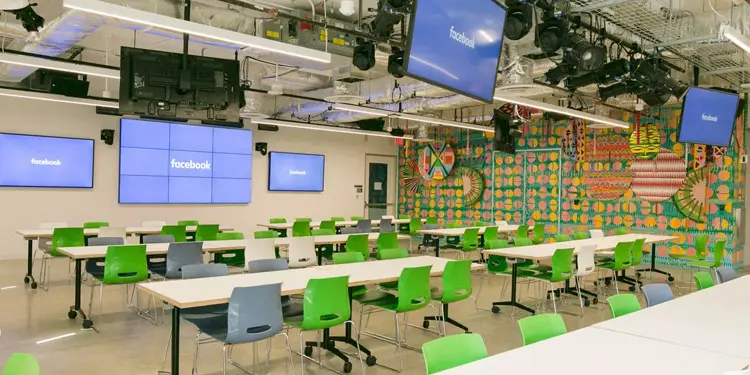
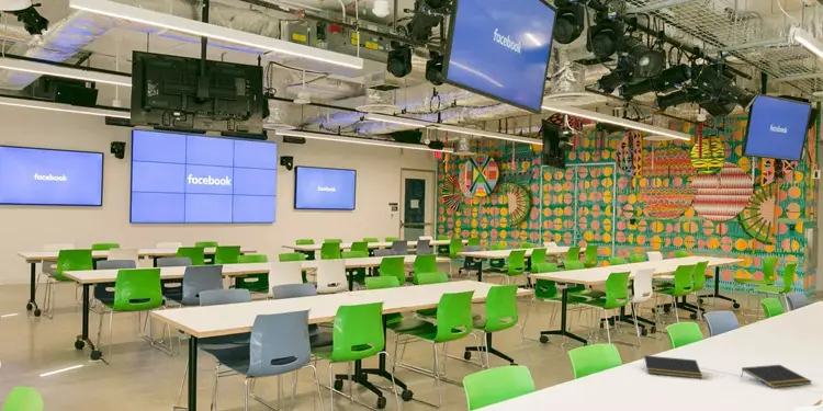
+ notepad (776, 375)
+ notepad (672, 366)
